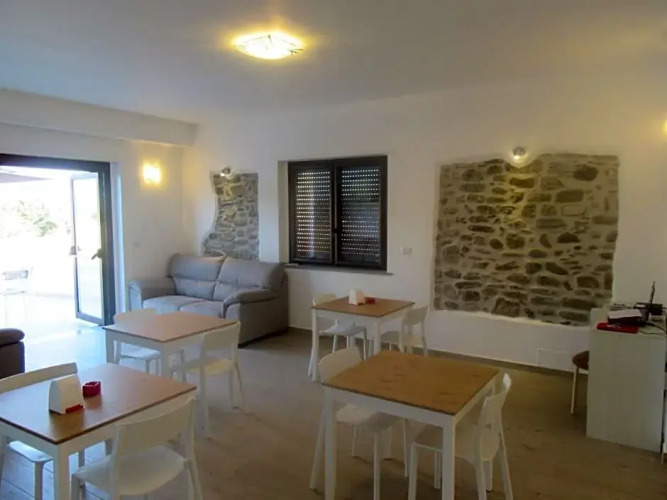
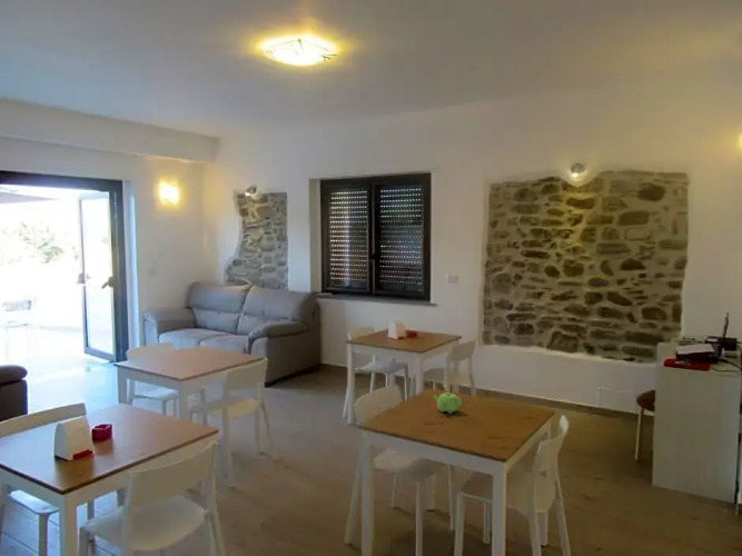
+ teapot (445, 403)
